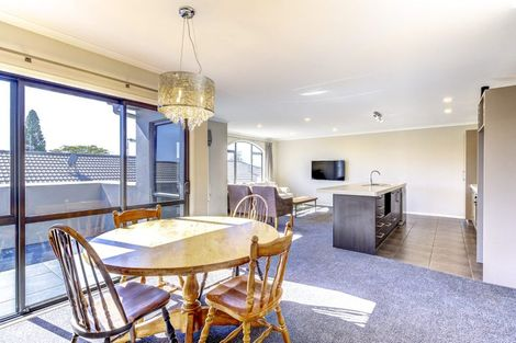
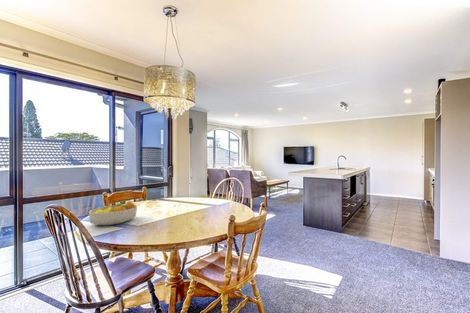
+ fruit bowl (114, 212)
